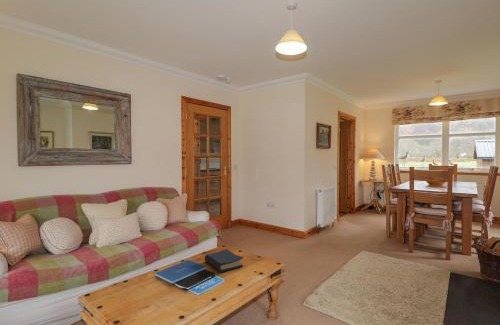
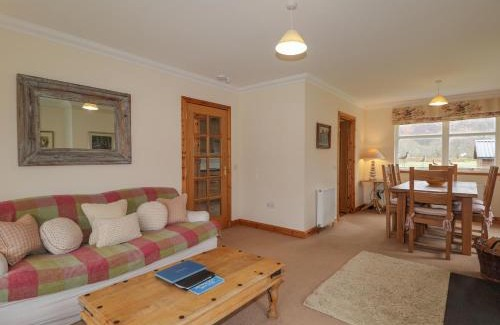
- hardback book (223, 259)
